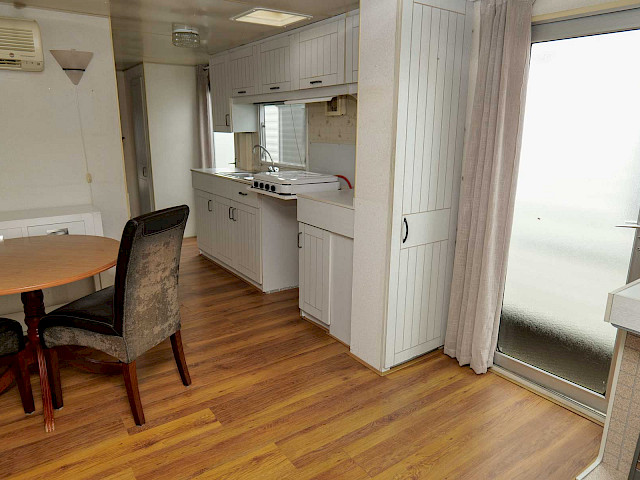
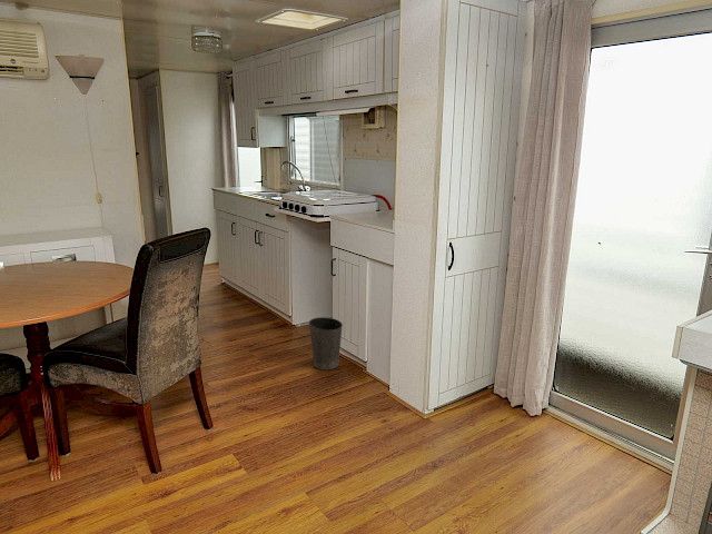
+ waste basket (325, 344)
